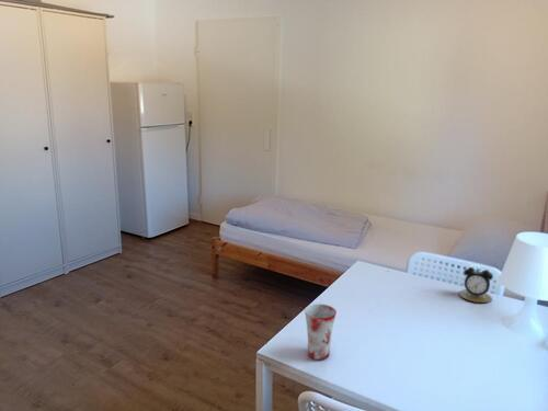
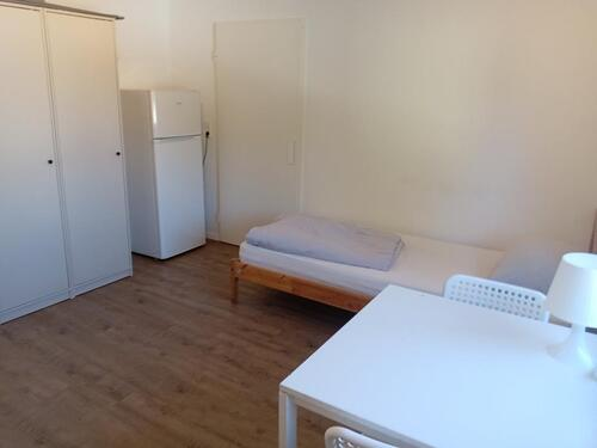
- mug (322, 329)
- alarm clock (477, 281)
